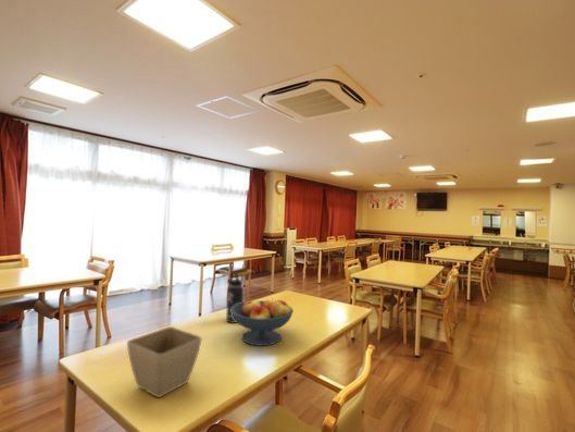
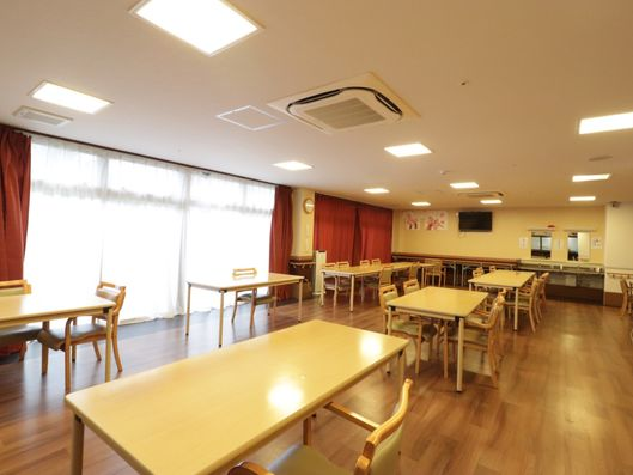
- fruit bowl (262, 318)
- thermos bottle (234, 296)
- flower pot (164, 361)
